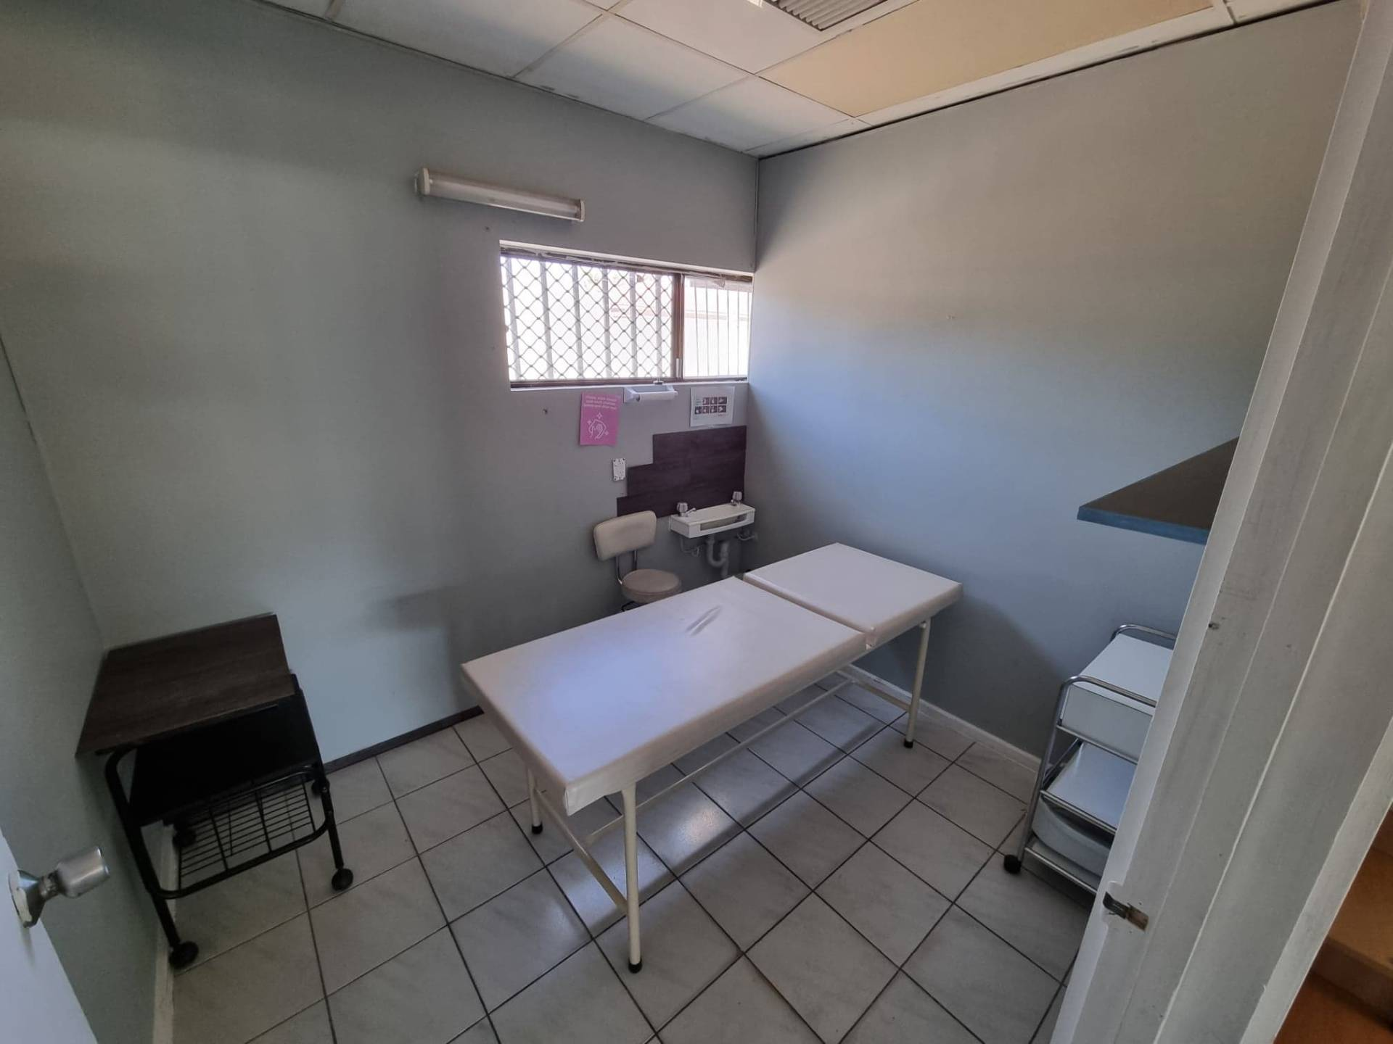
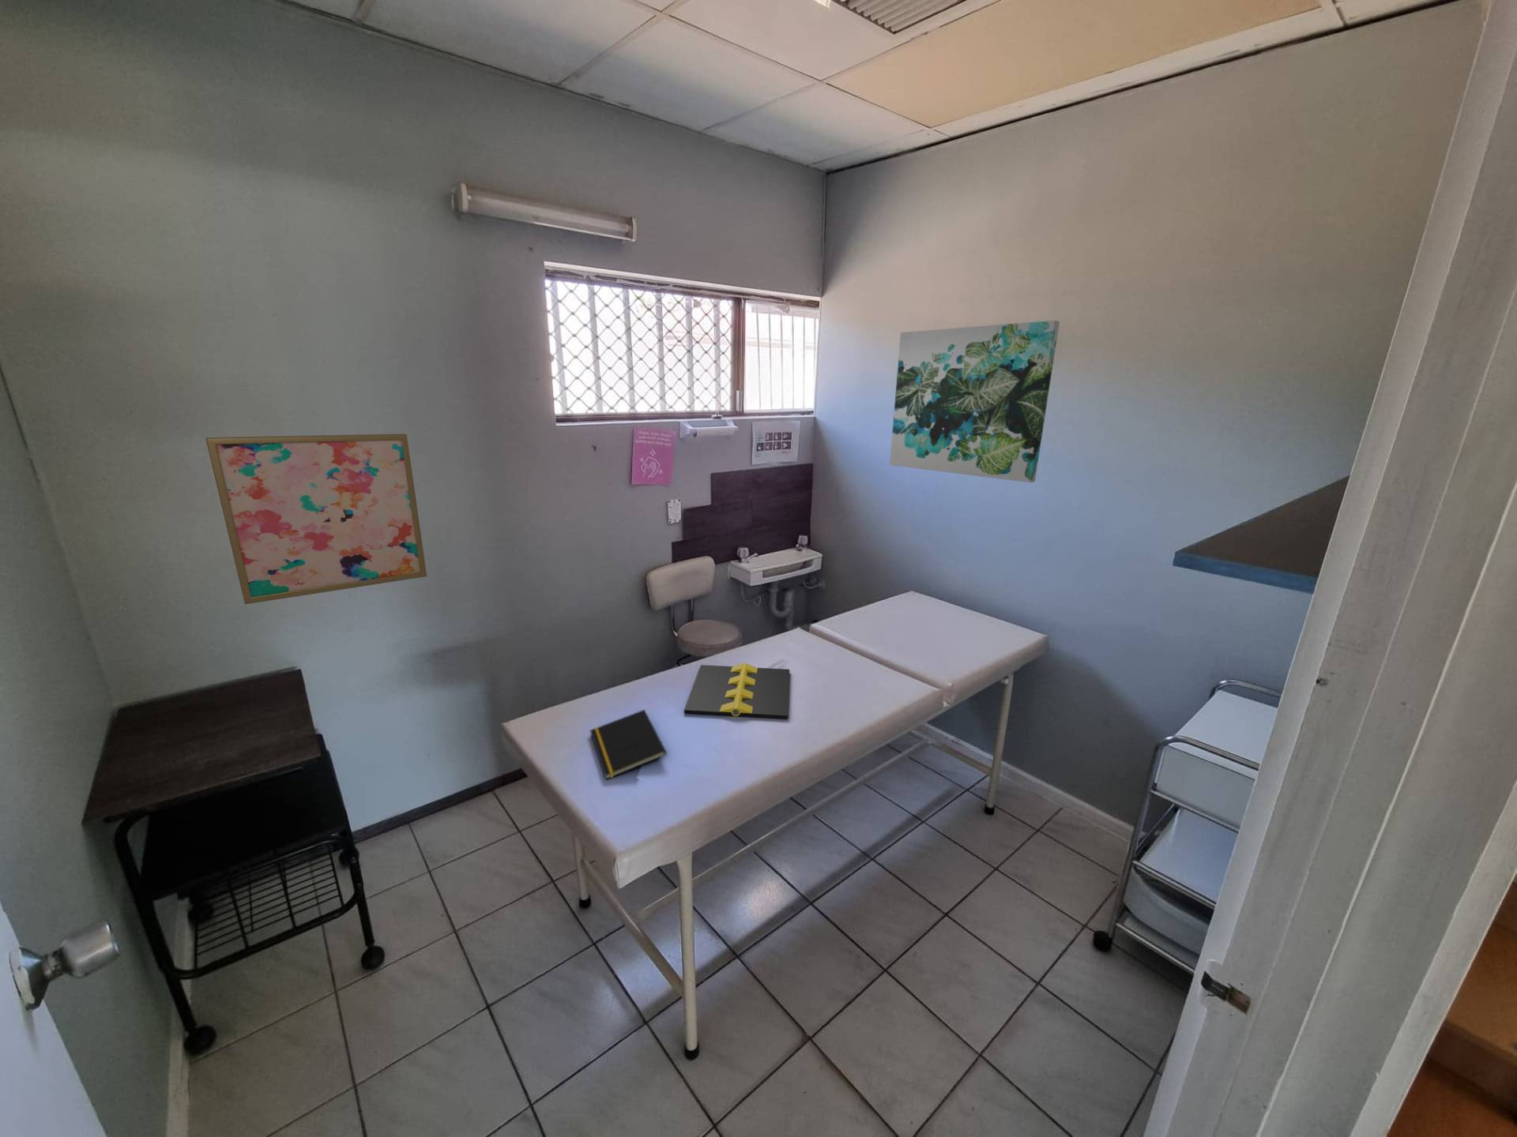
+ document tray (741, 687)
+ notepad (627, 742)
+ wall art (328, 514)
+ wall art (963, 402)
